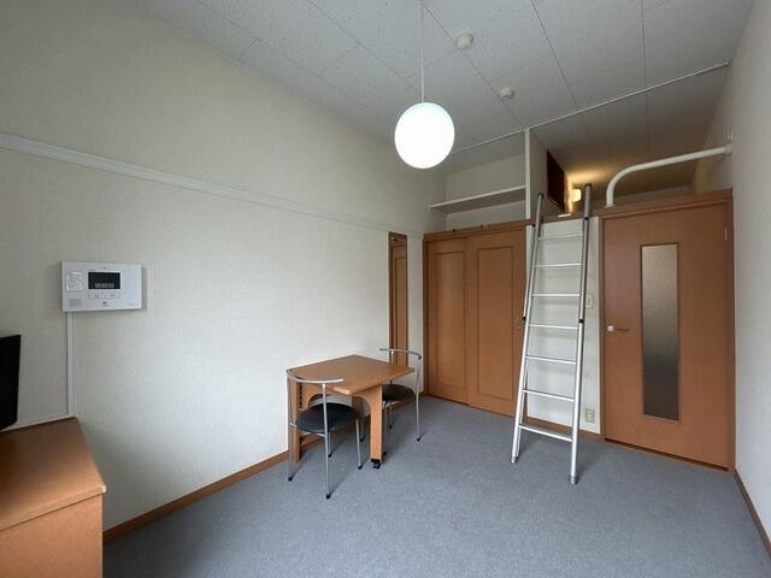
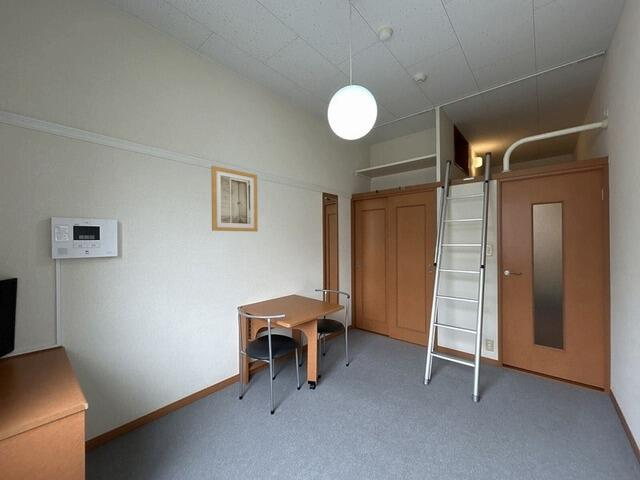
+ wall art (236, 200)
